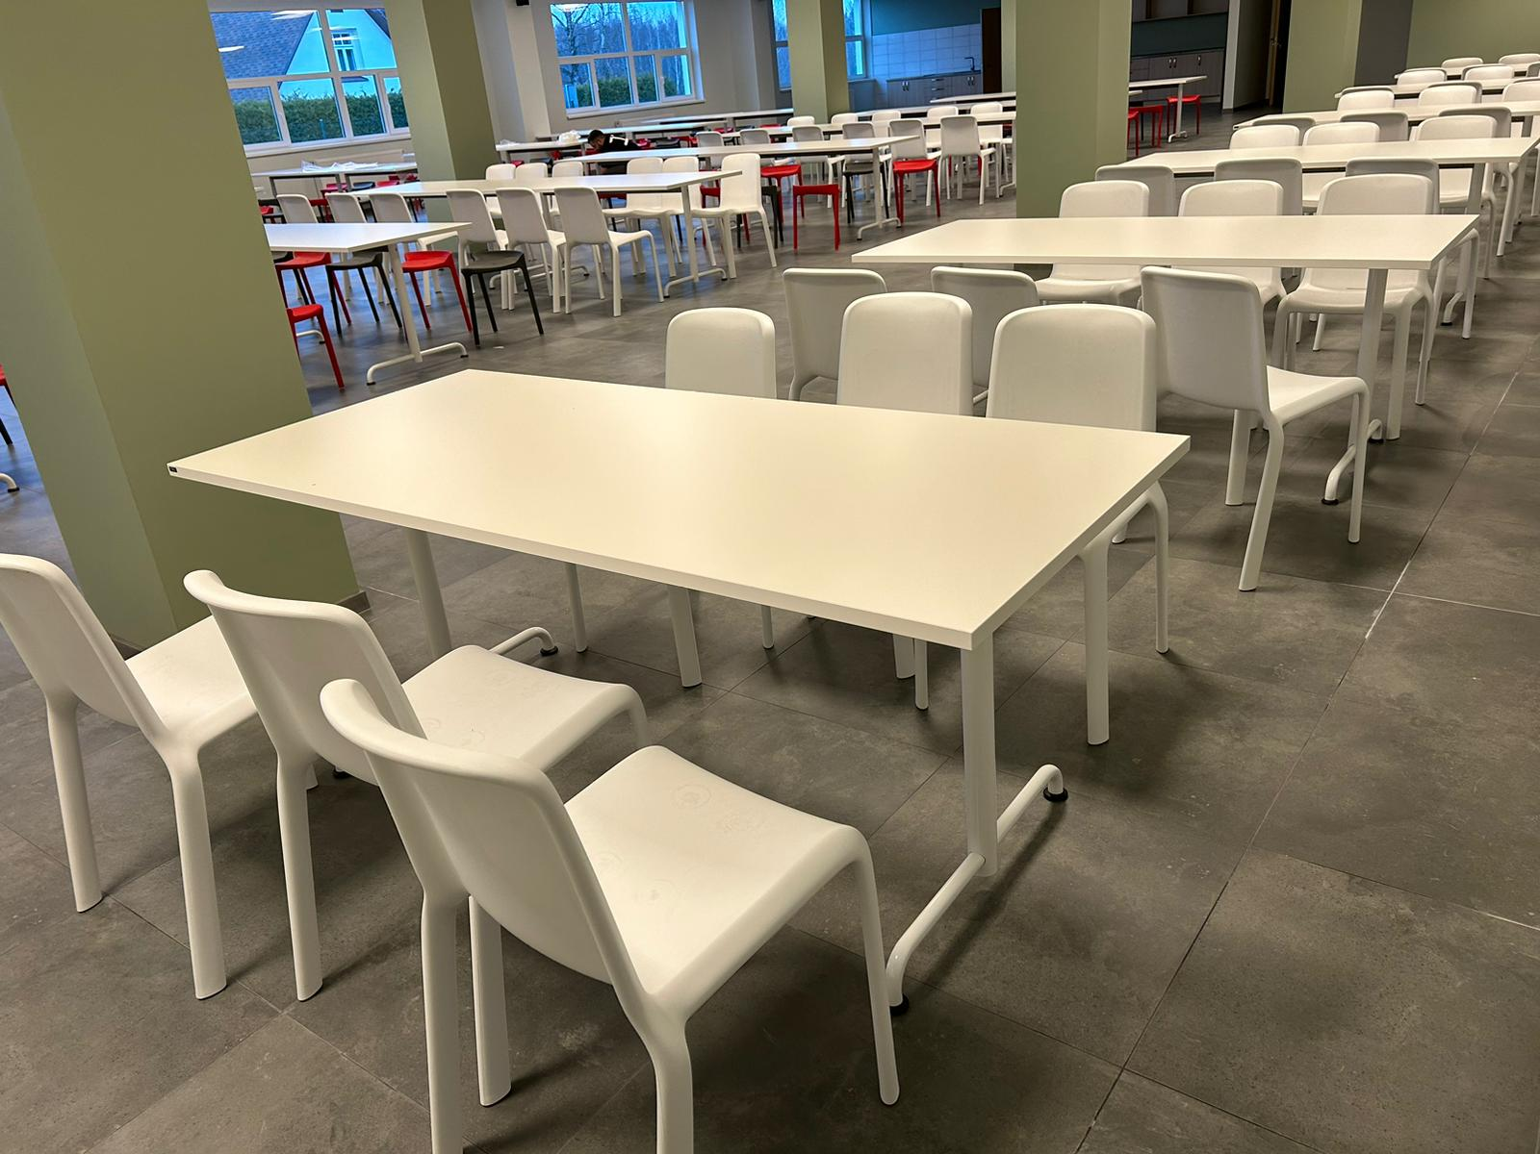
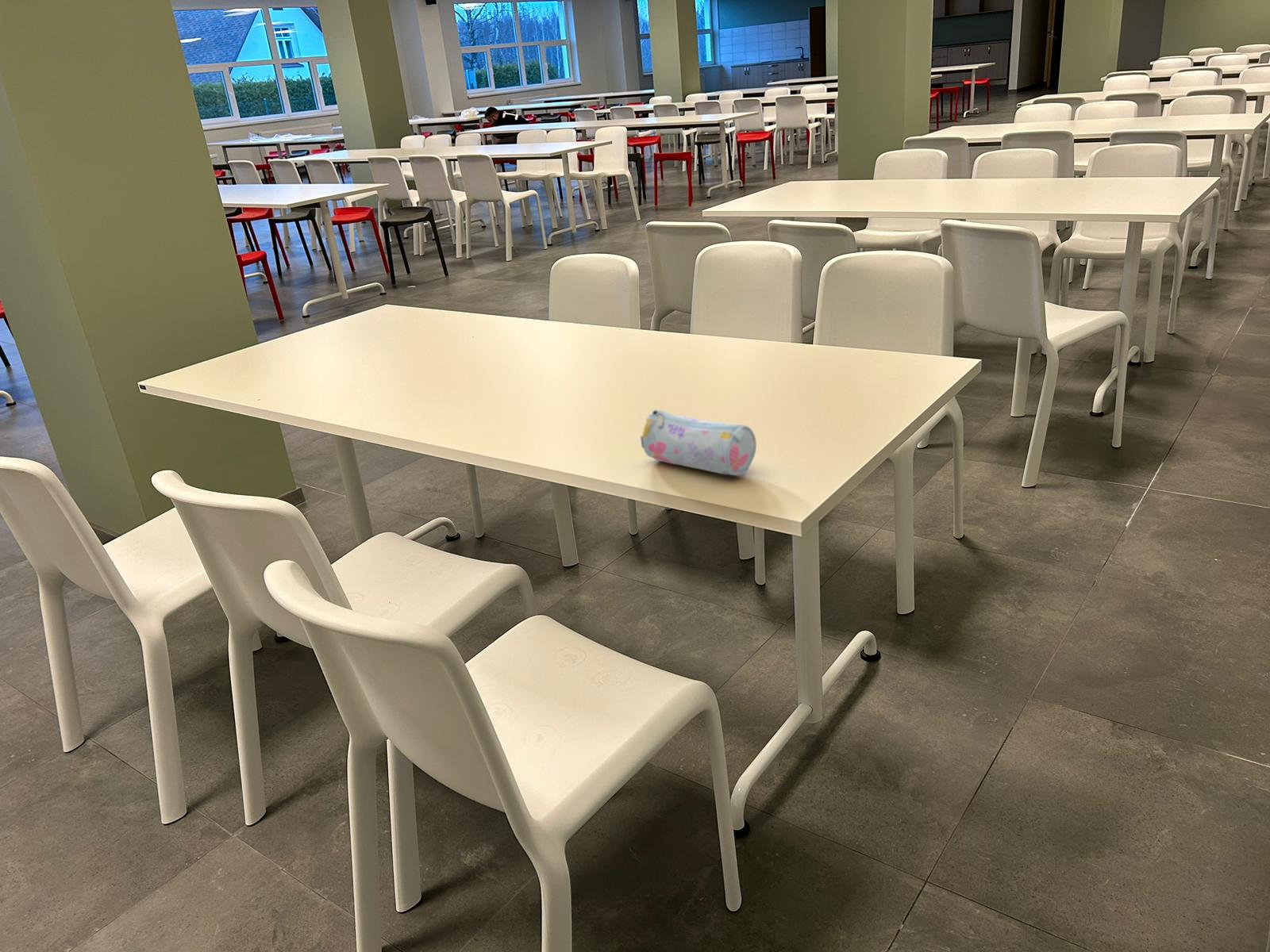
+ pencil case (698, 441)
